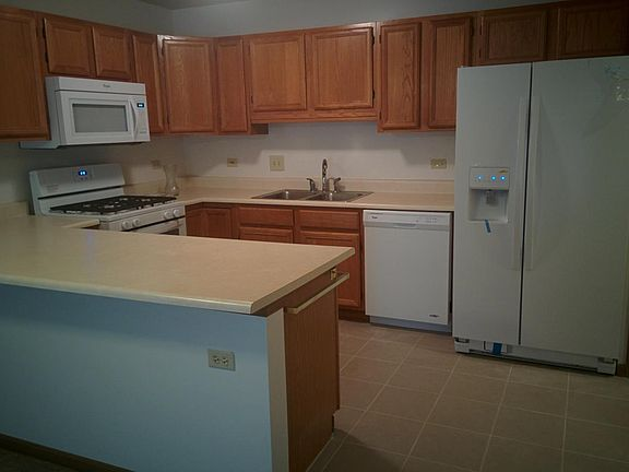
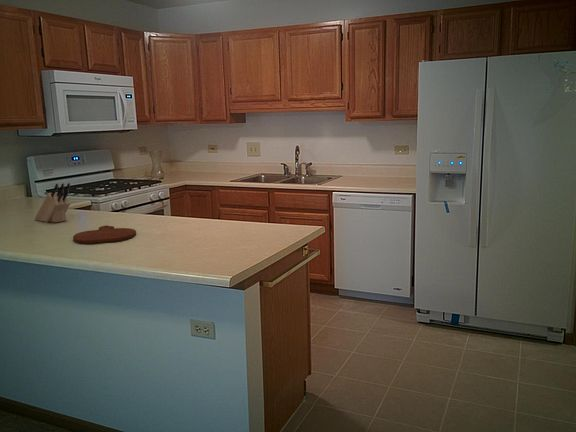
+ knife block (53, 201)
+ cutting board (105, 232)
